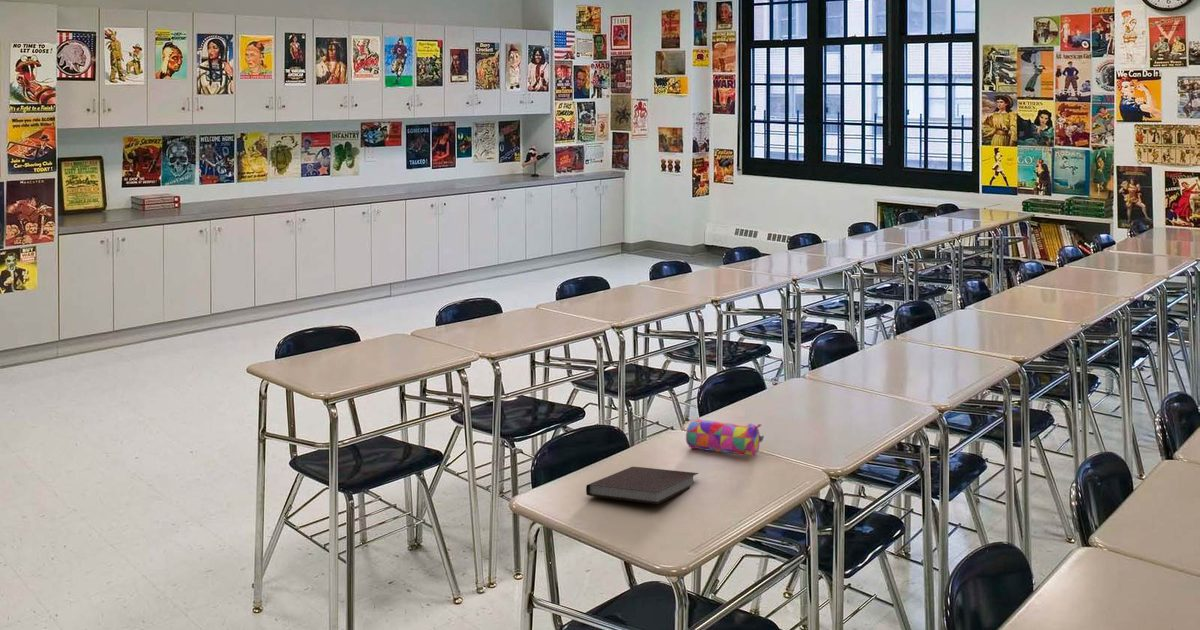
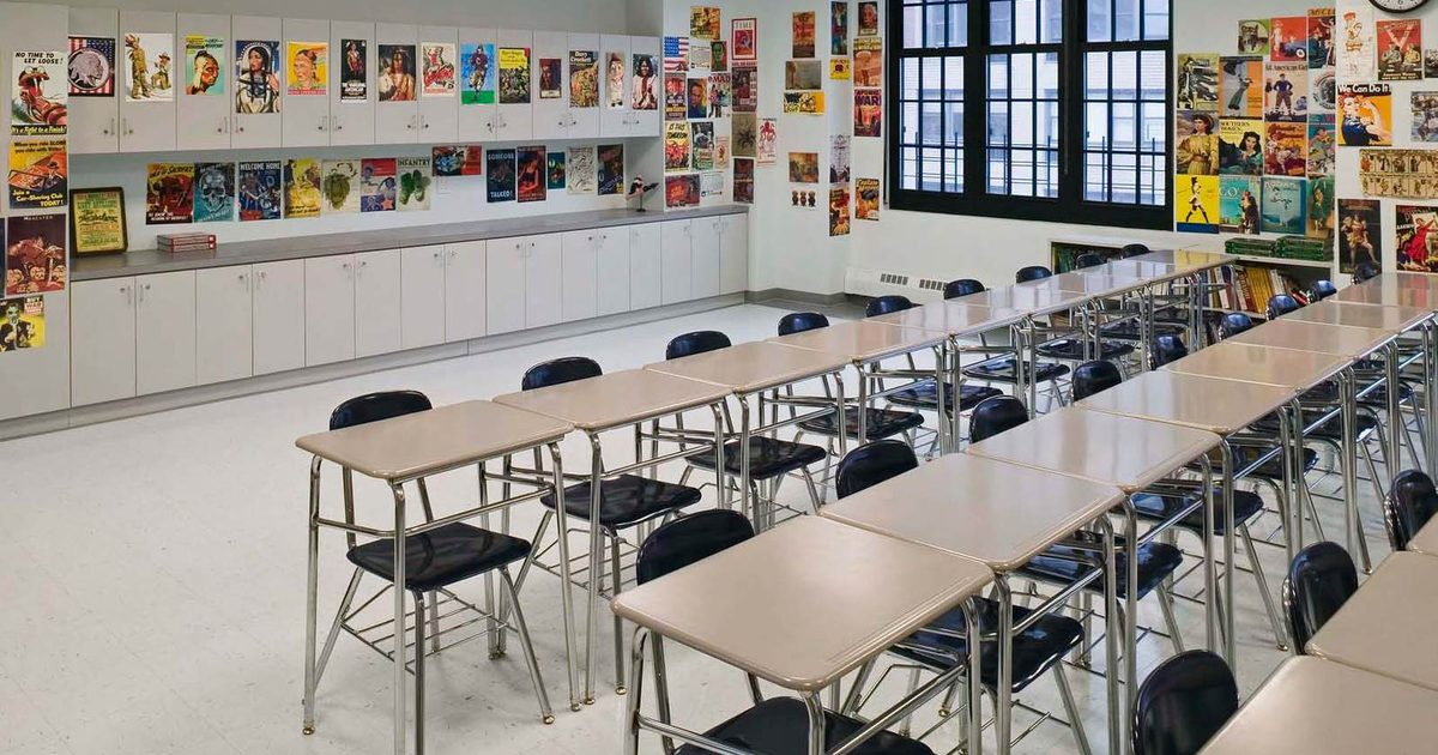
- pencil case (724, 436)
- notebook (643, 484)
